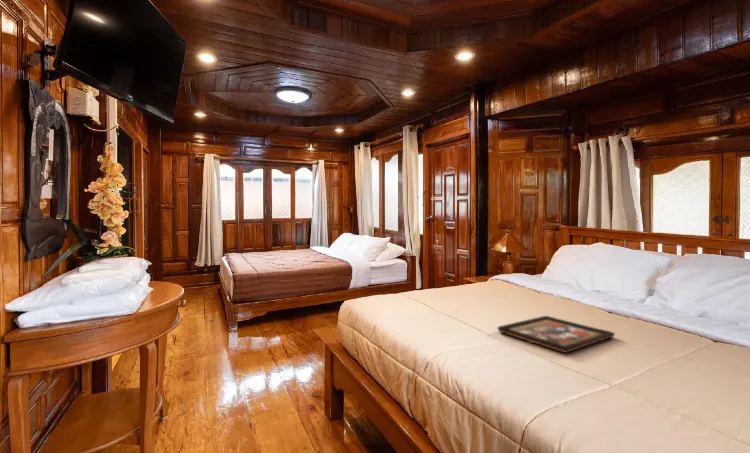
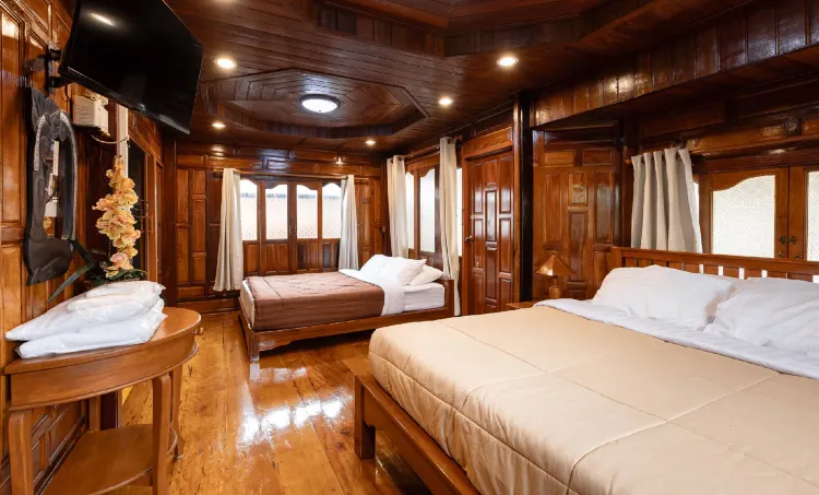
- decorative tray (554, 331)
